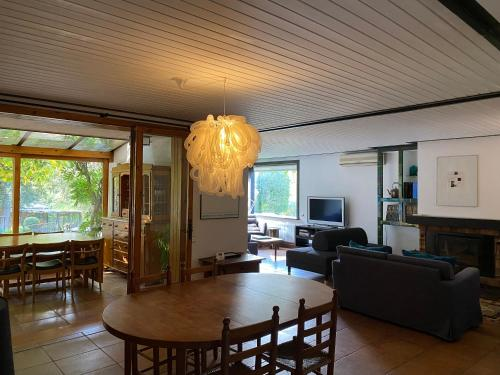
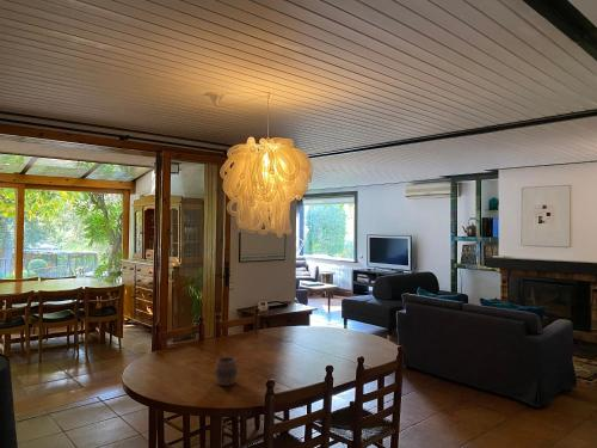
+ cup (226, 370)
